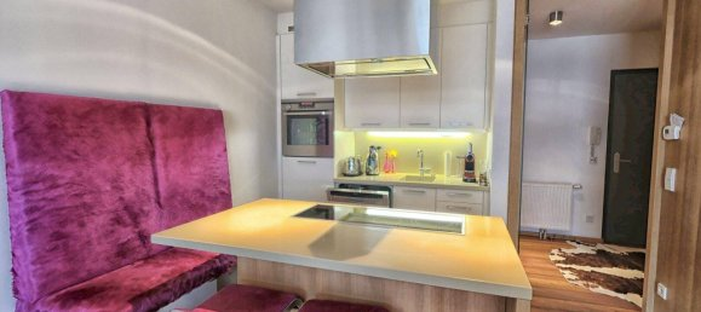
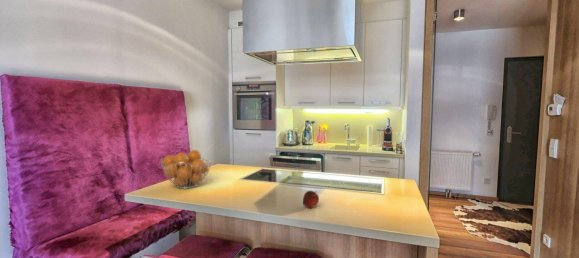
+ apple (310, 199)
+ fruit basket (187, 168)
